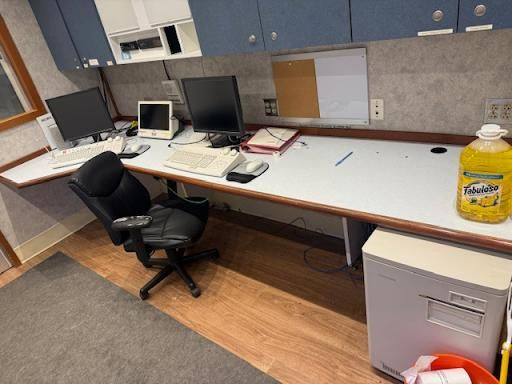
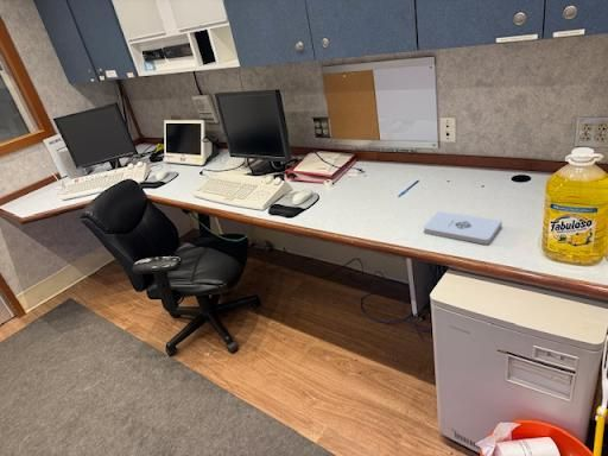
+ notepad (461, 226)
